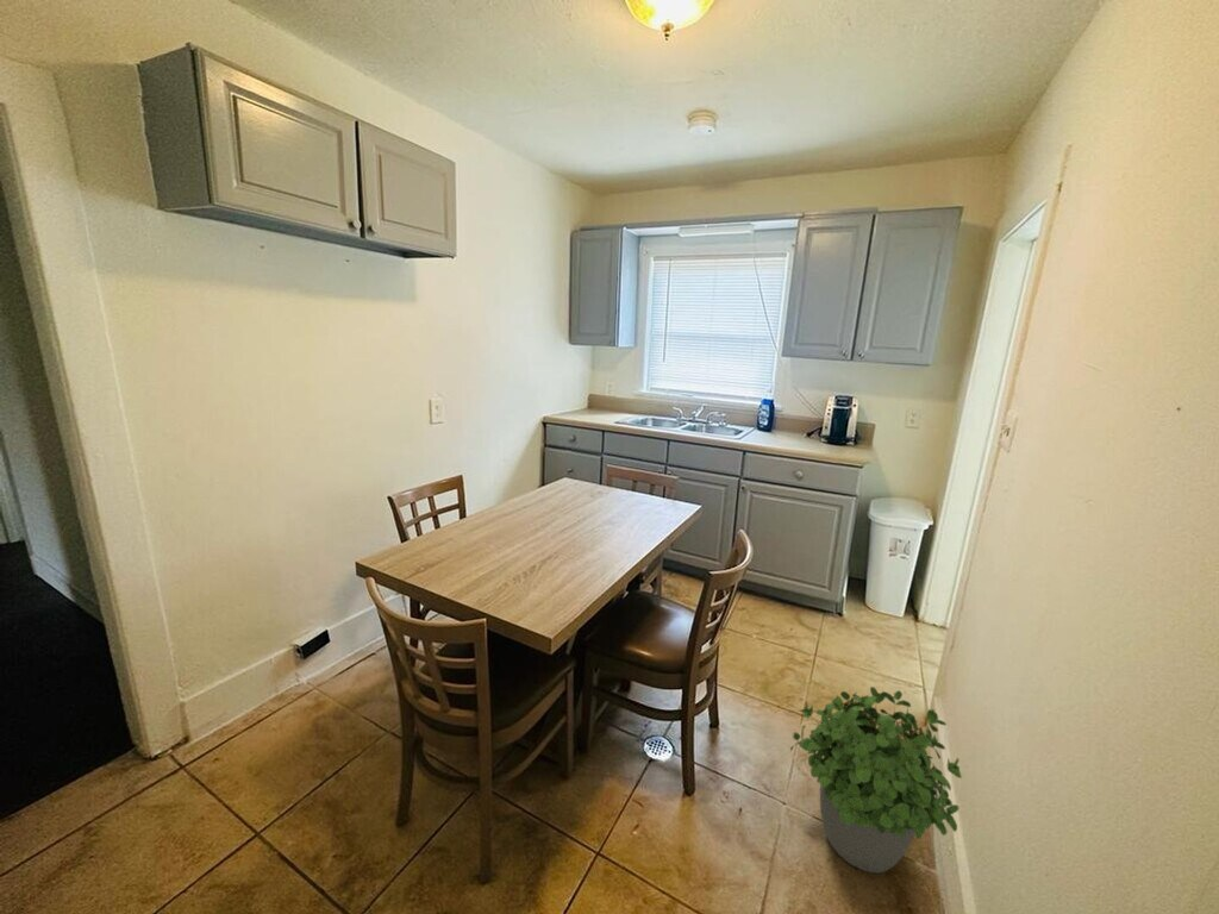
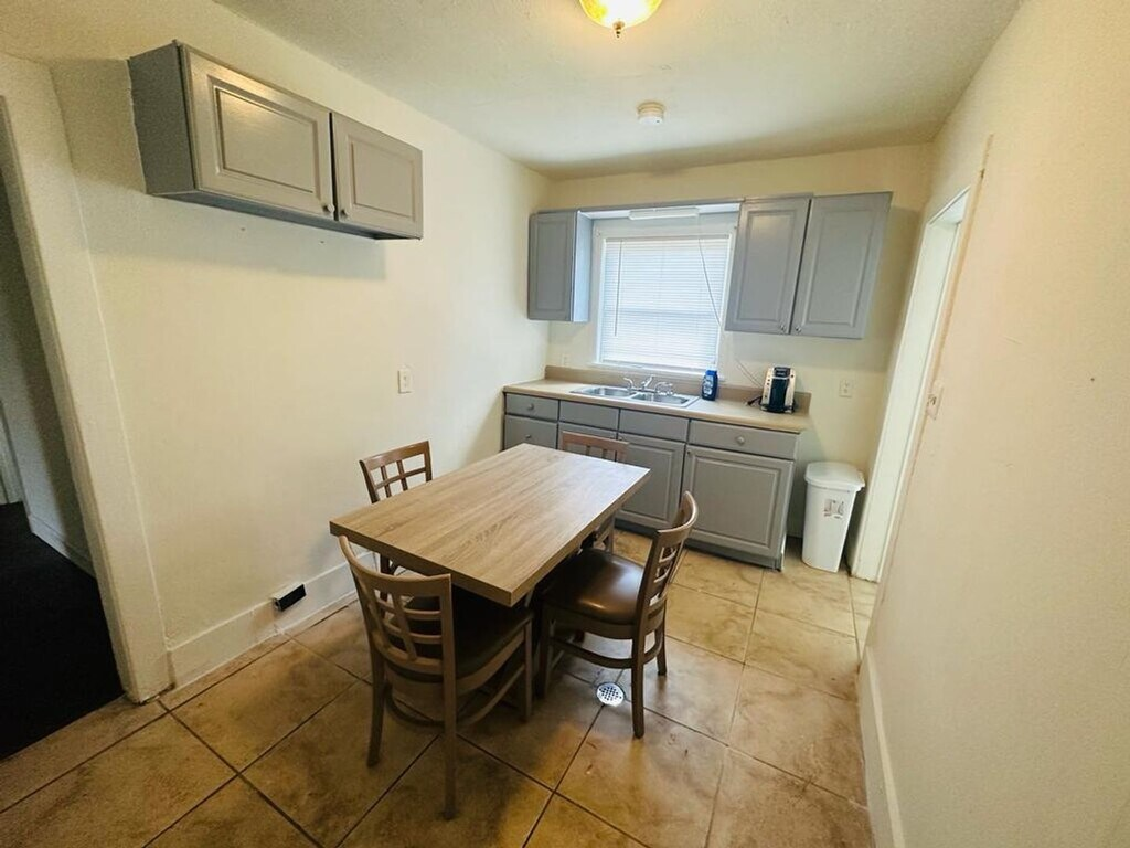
- potted plant (868, 775)
